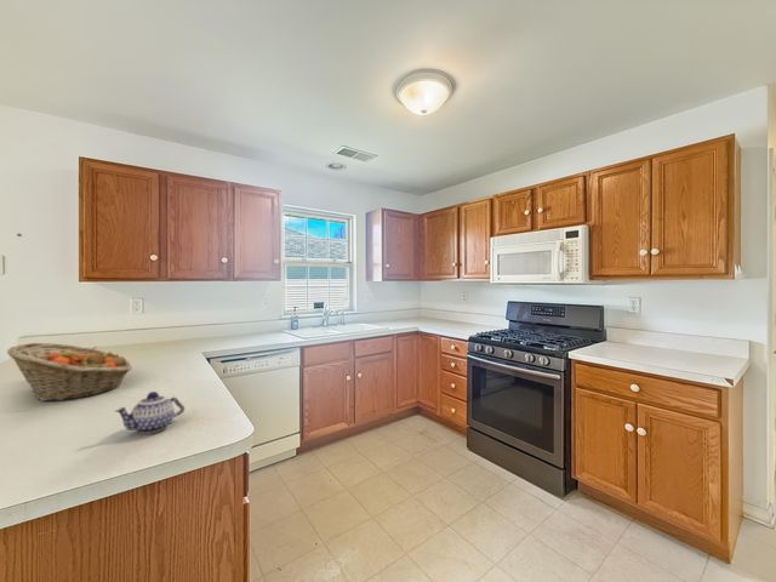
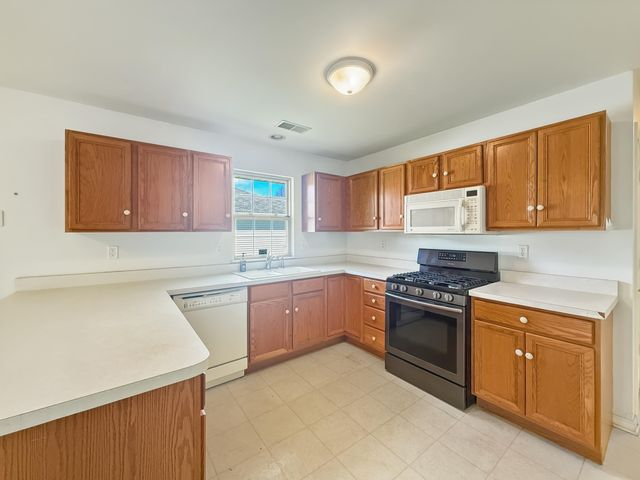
- fruit basket (75, 365)
- teapot (152, 410)
